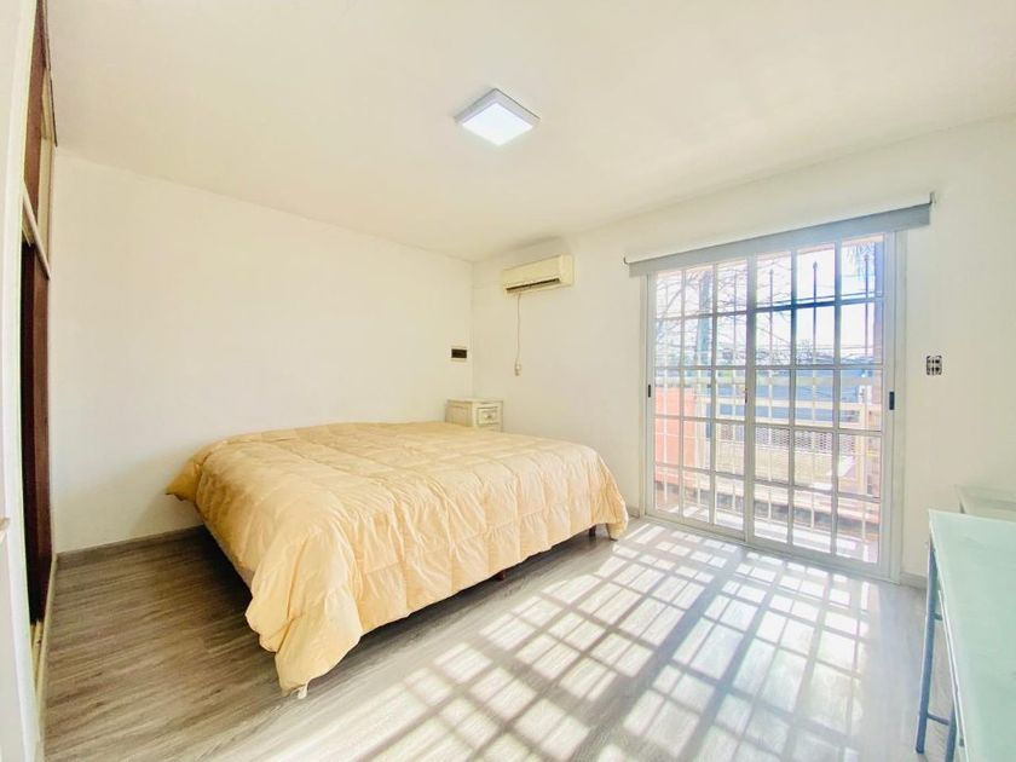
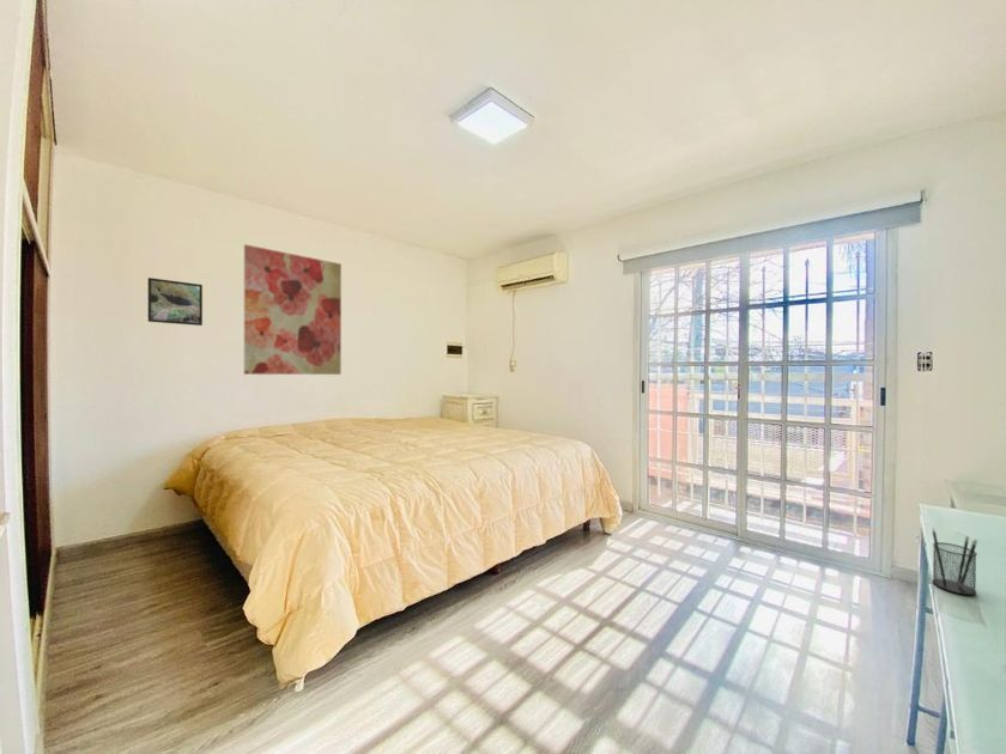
+ pencil holder (955, 558)
+ wall art (296, 315)
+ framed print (176, 302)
